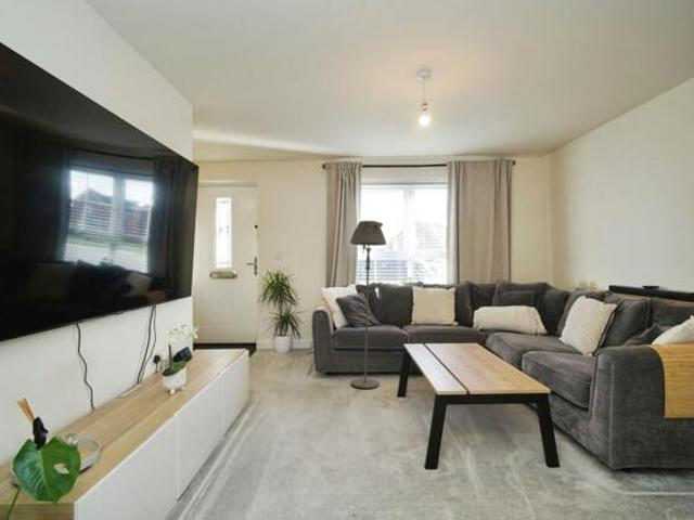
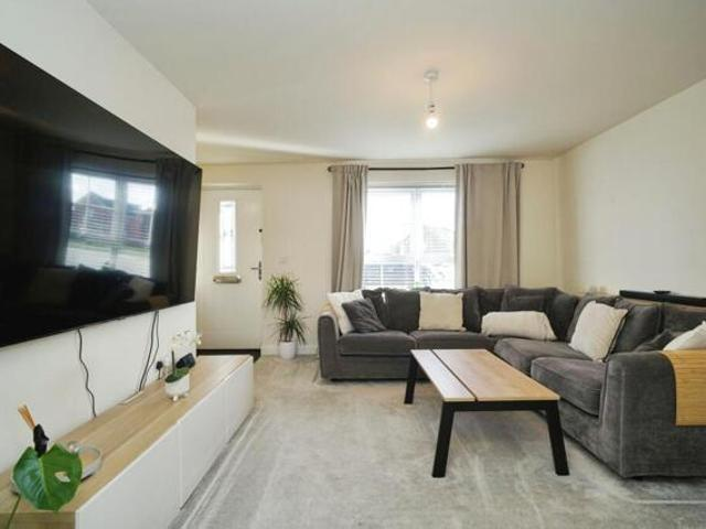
- floor lamp (367, 301)
